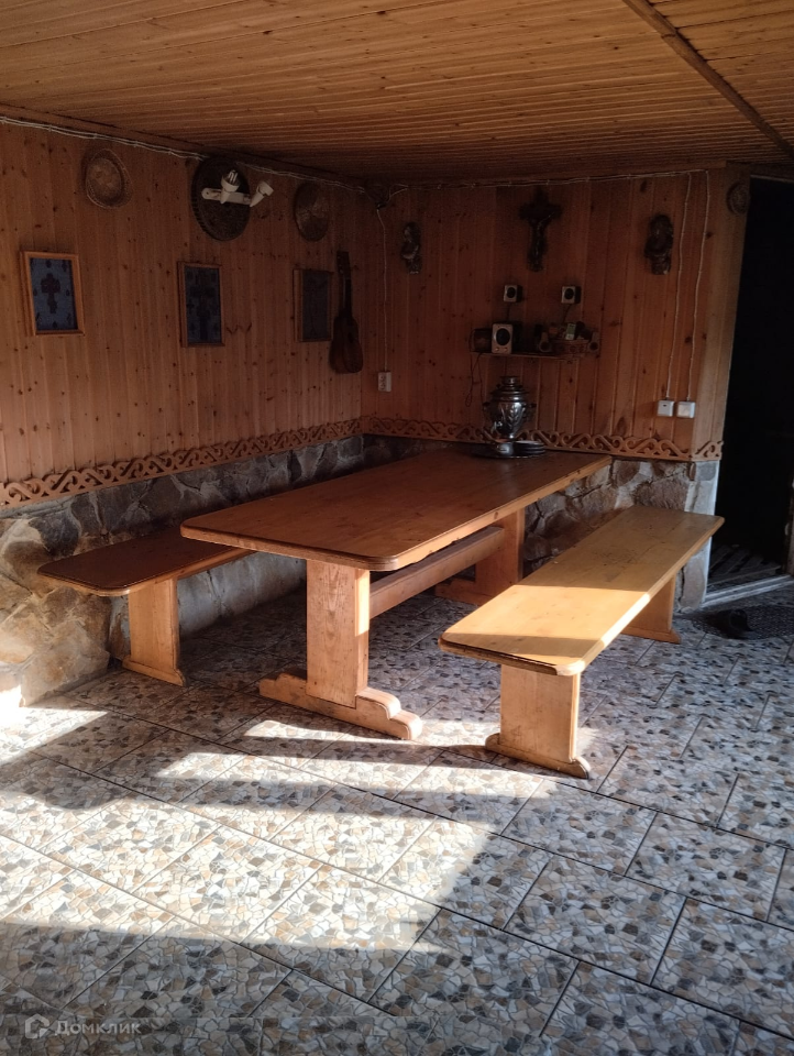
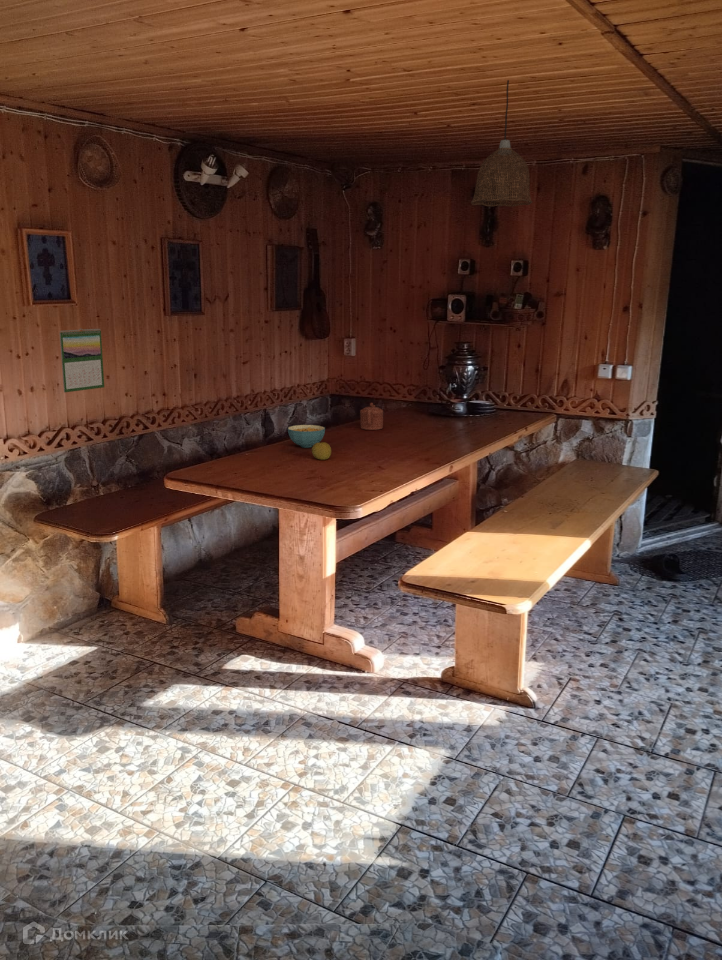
+ teapot (371, 415)
+ cereal bowl (306, 437)
+ calendar (82, 359)
+ pendant lamp (504, 143)
+ fruit (321, 450)
